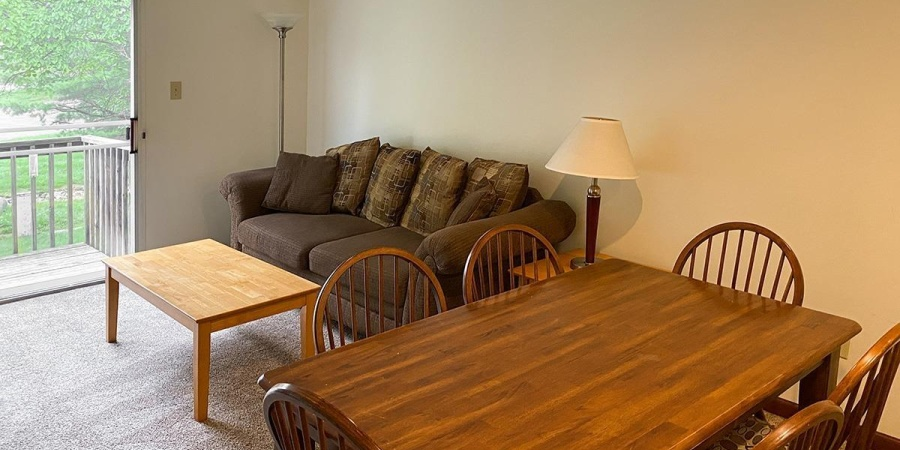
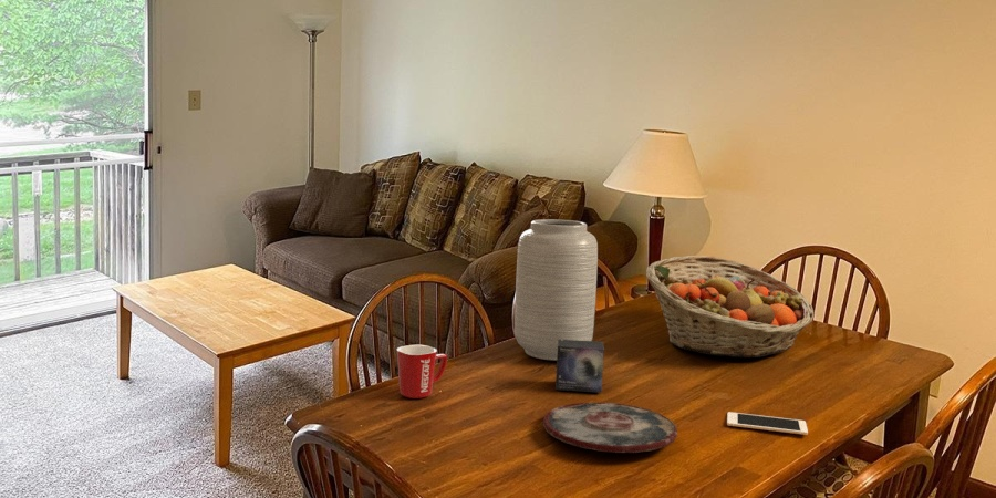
+ mug (424, 370)
+ small box (579, 365)
+ plate (609, 426)
+ fruit basket (728, 303)
+ cell phone (766, 423)
+ vase (556, 288)
